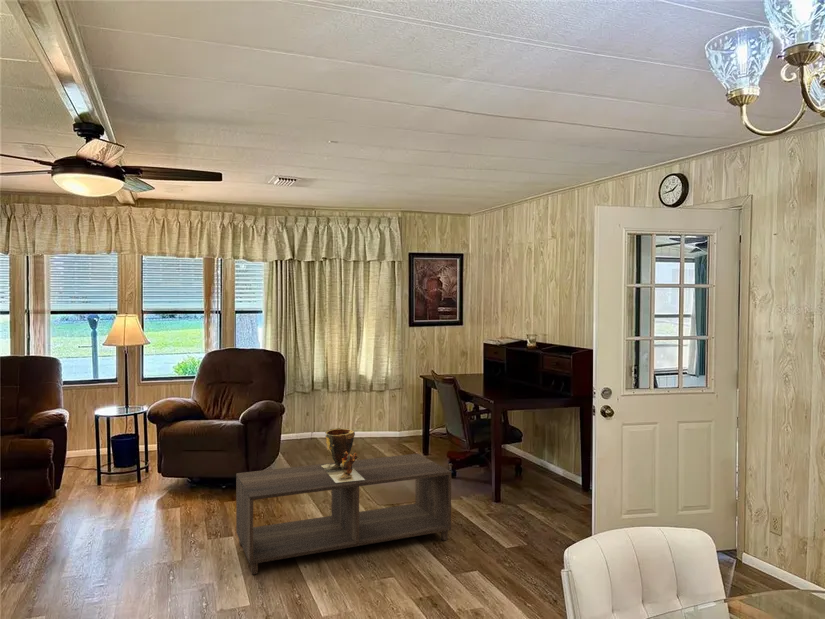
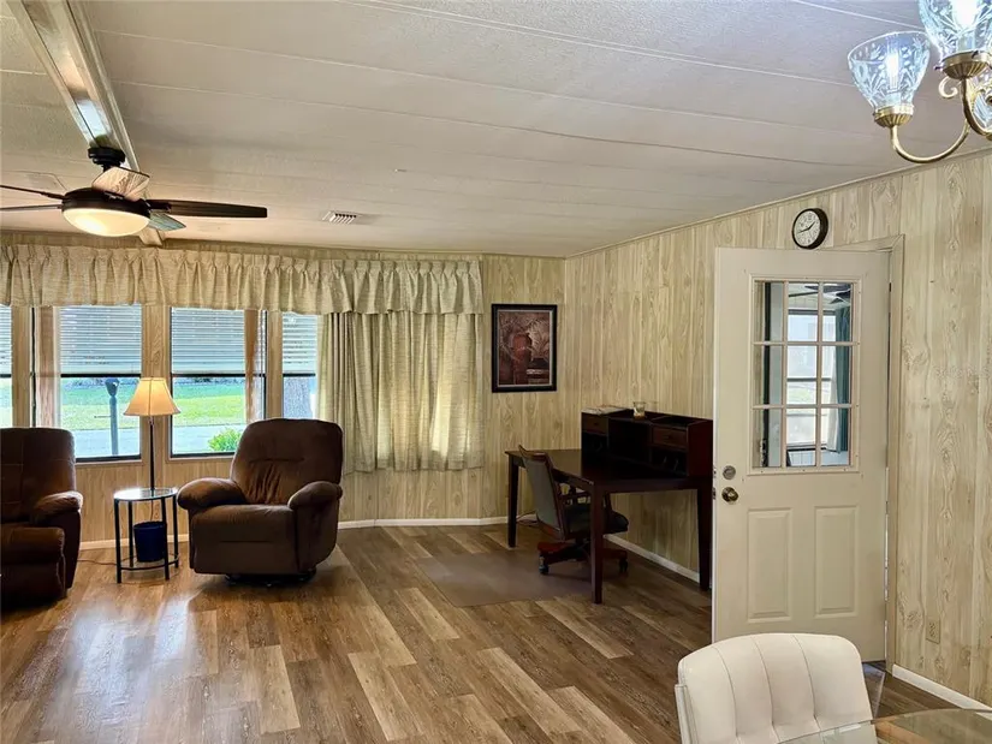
- clay pot (343, 453)
- coffee table (344, 507)
